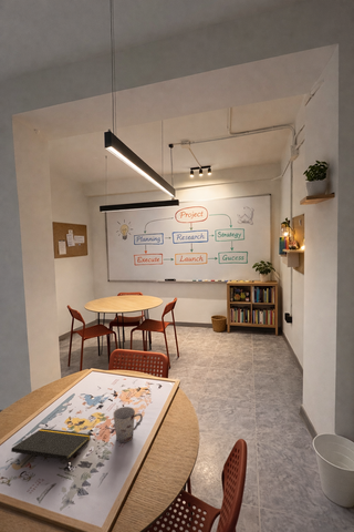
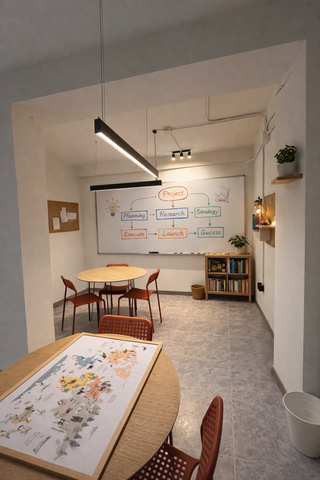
- cup (128, 423)
- notepad (53, 442)
